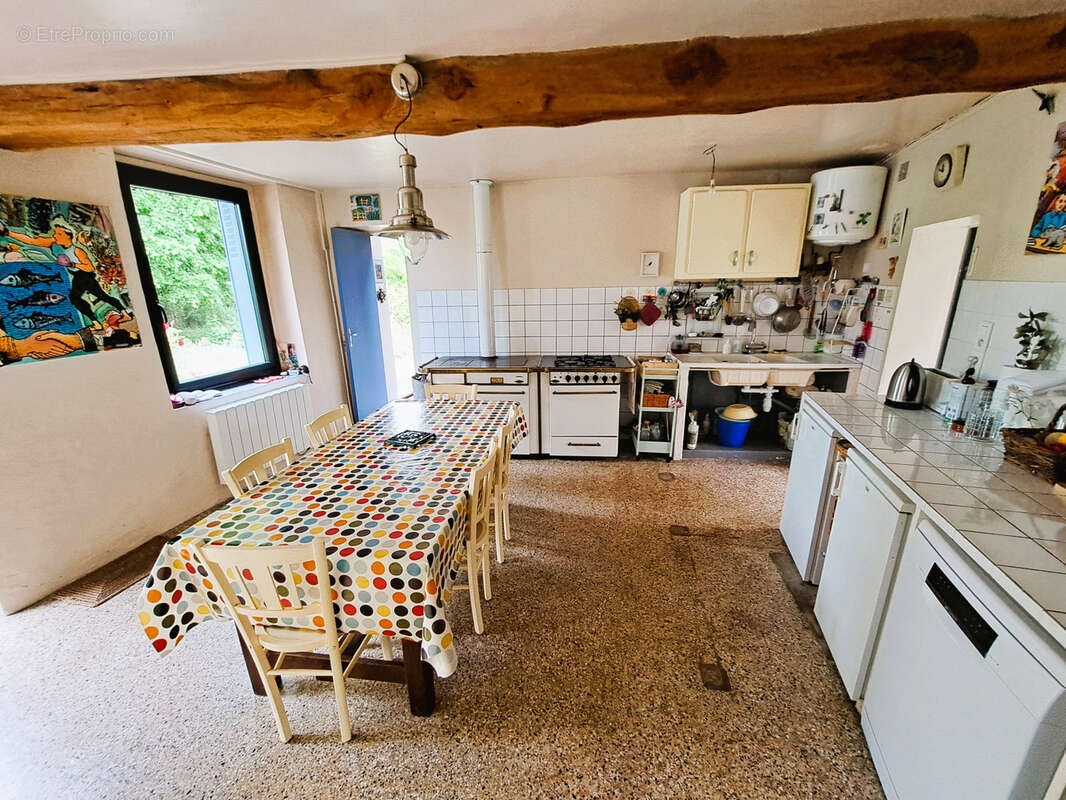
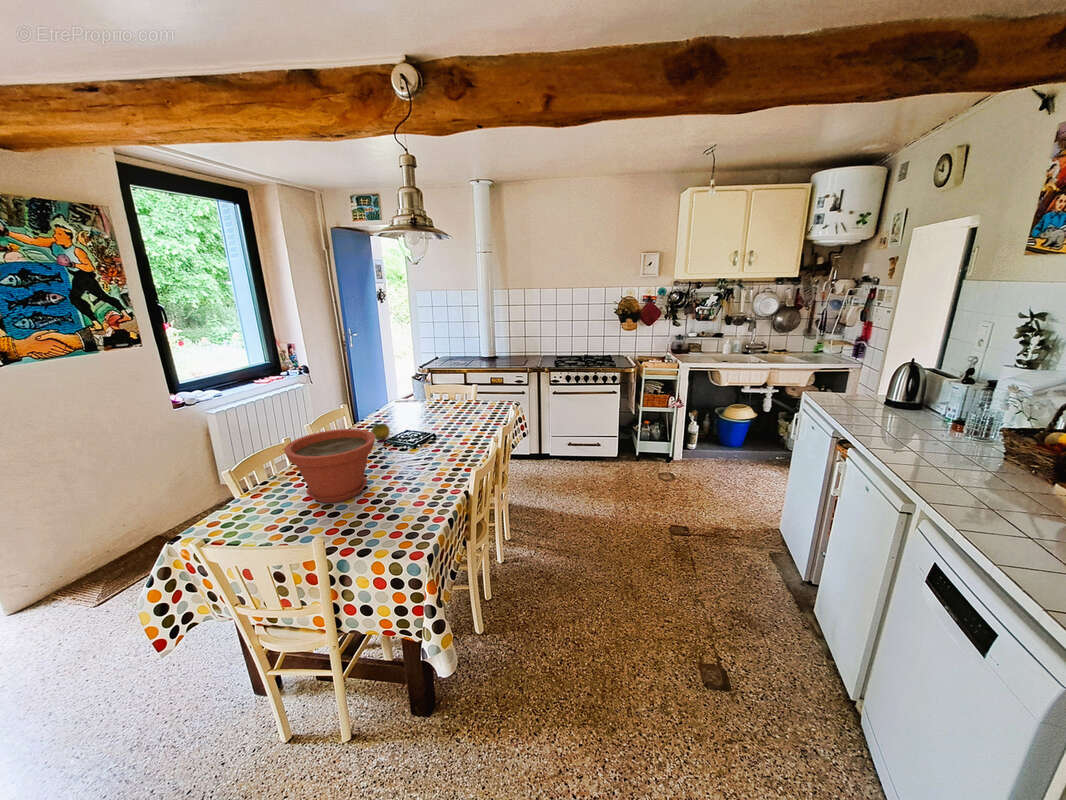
+ fruit (380, 431)
+ plant pot (334, 467)
